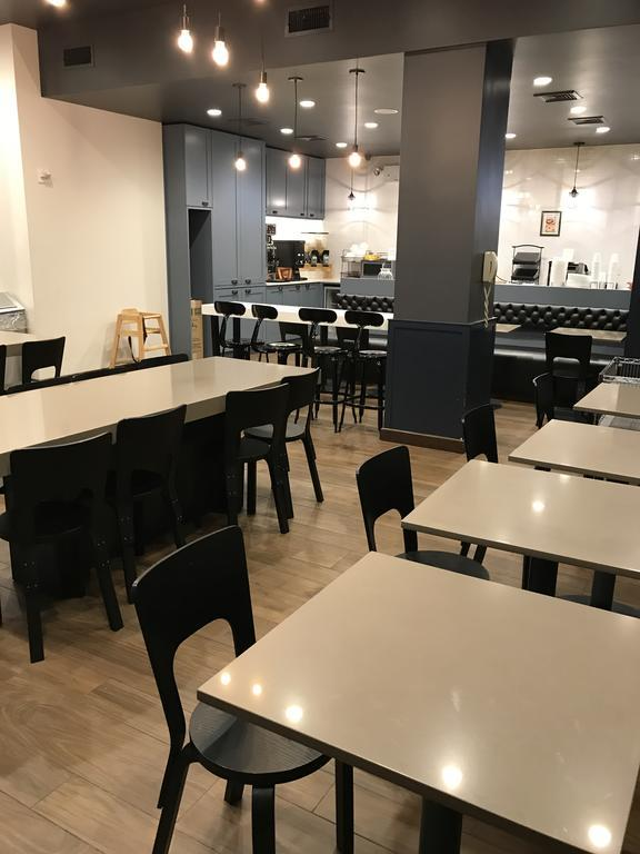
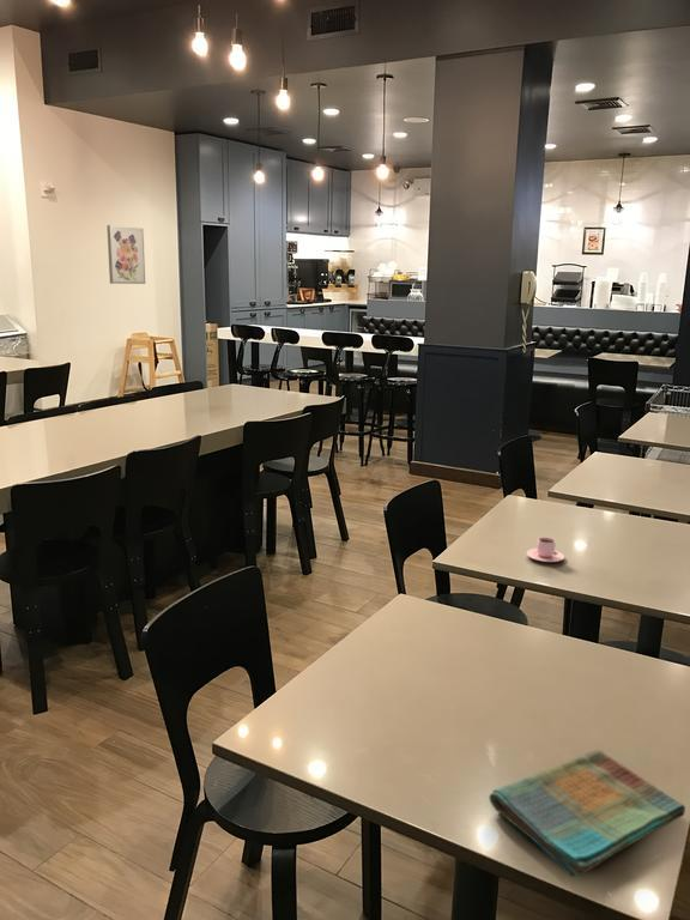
+ dish towel (586, 803)
+ wall art (126, 255)
+ teacup (546, 538)
